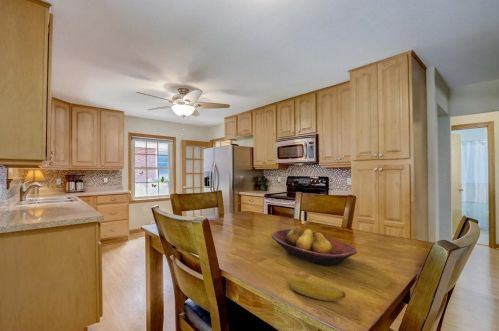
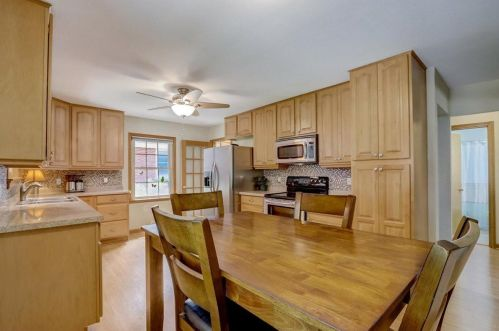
- banana (314, 284)
- fruit bowl (309, 241)
